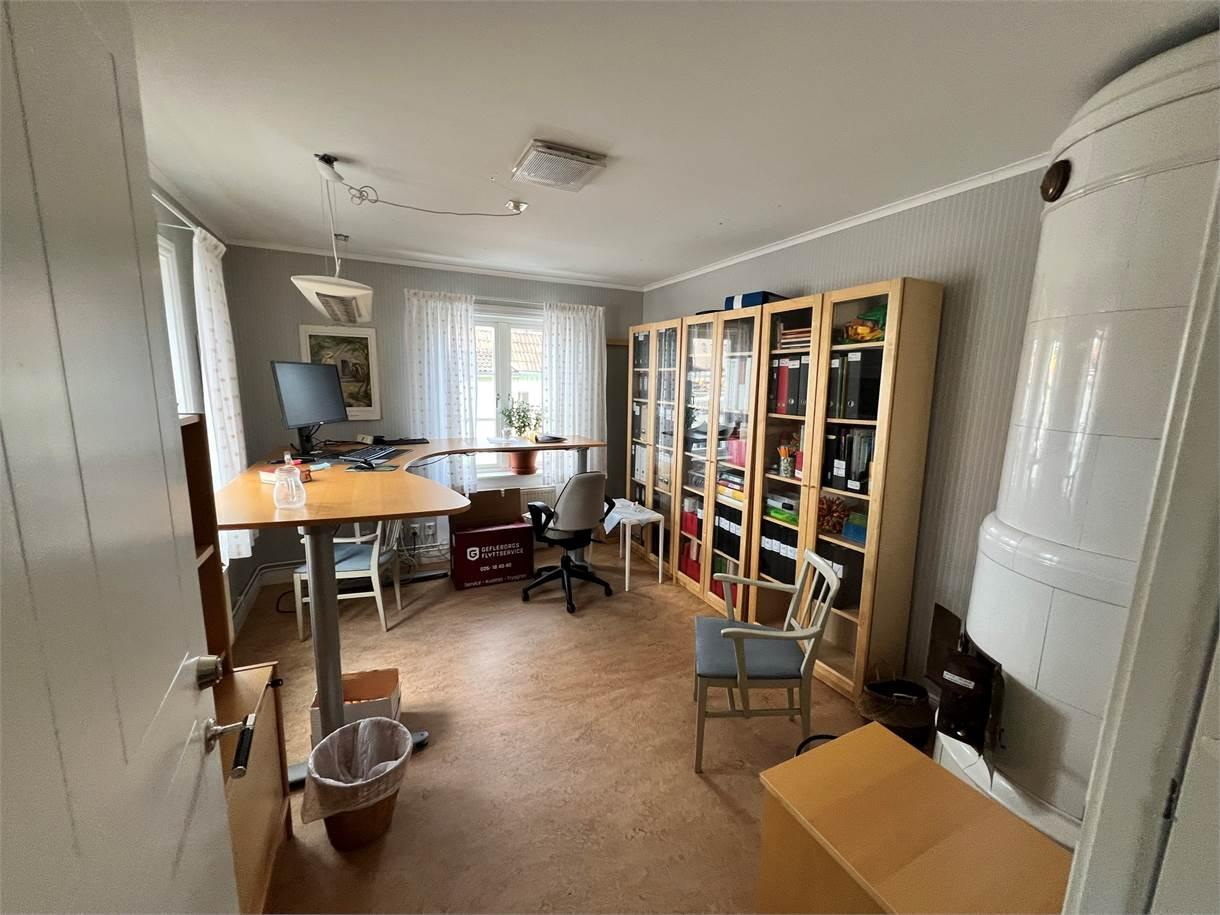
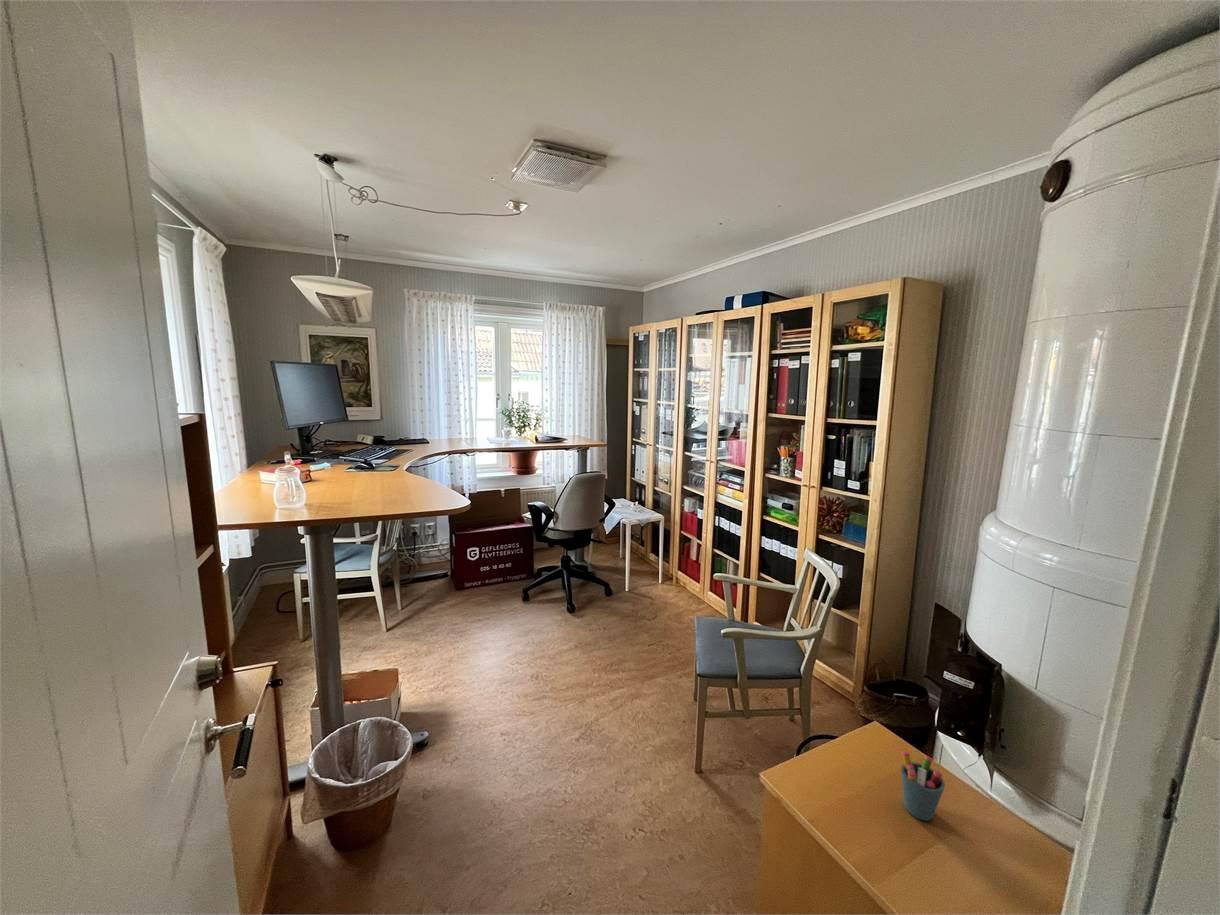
+ pen holder (920, 783)
